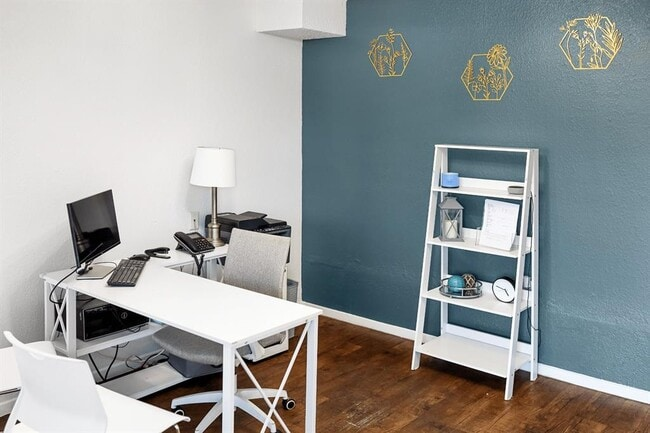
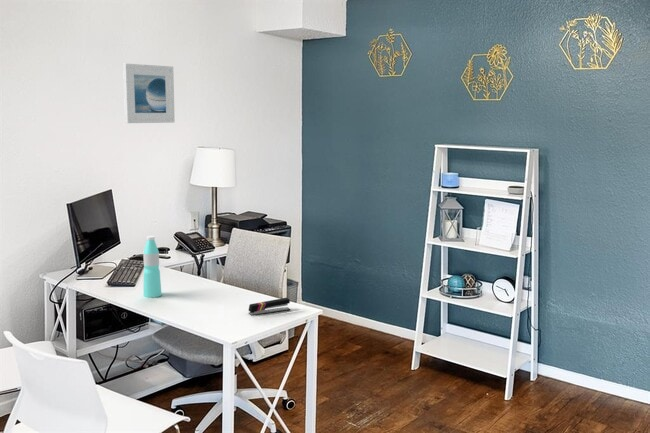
+ stapler (269, 306)
+ water bottle (151, 266)
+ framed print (149, 94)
